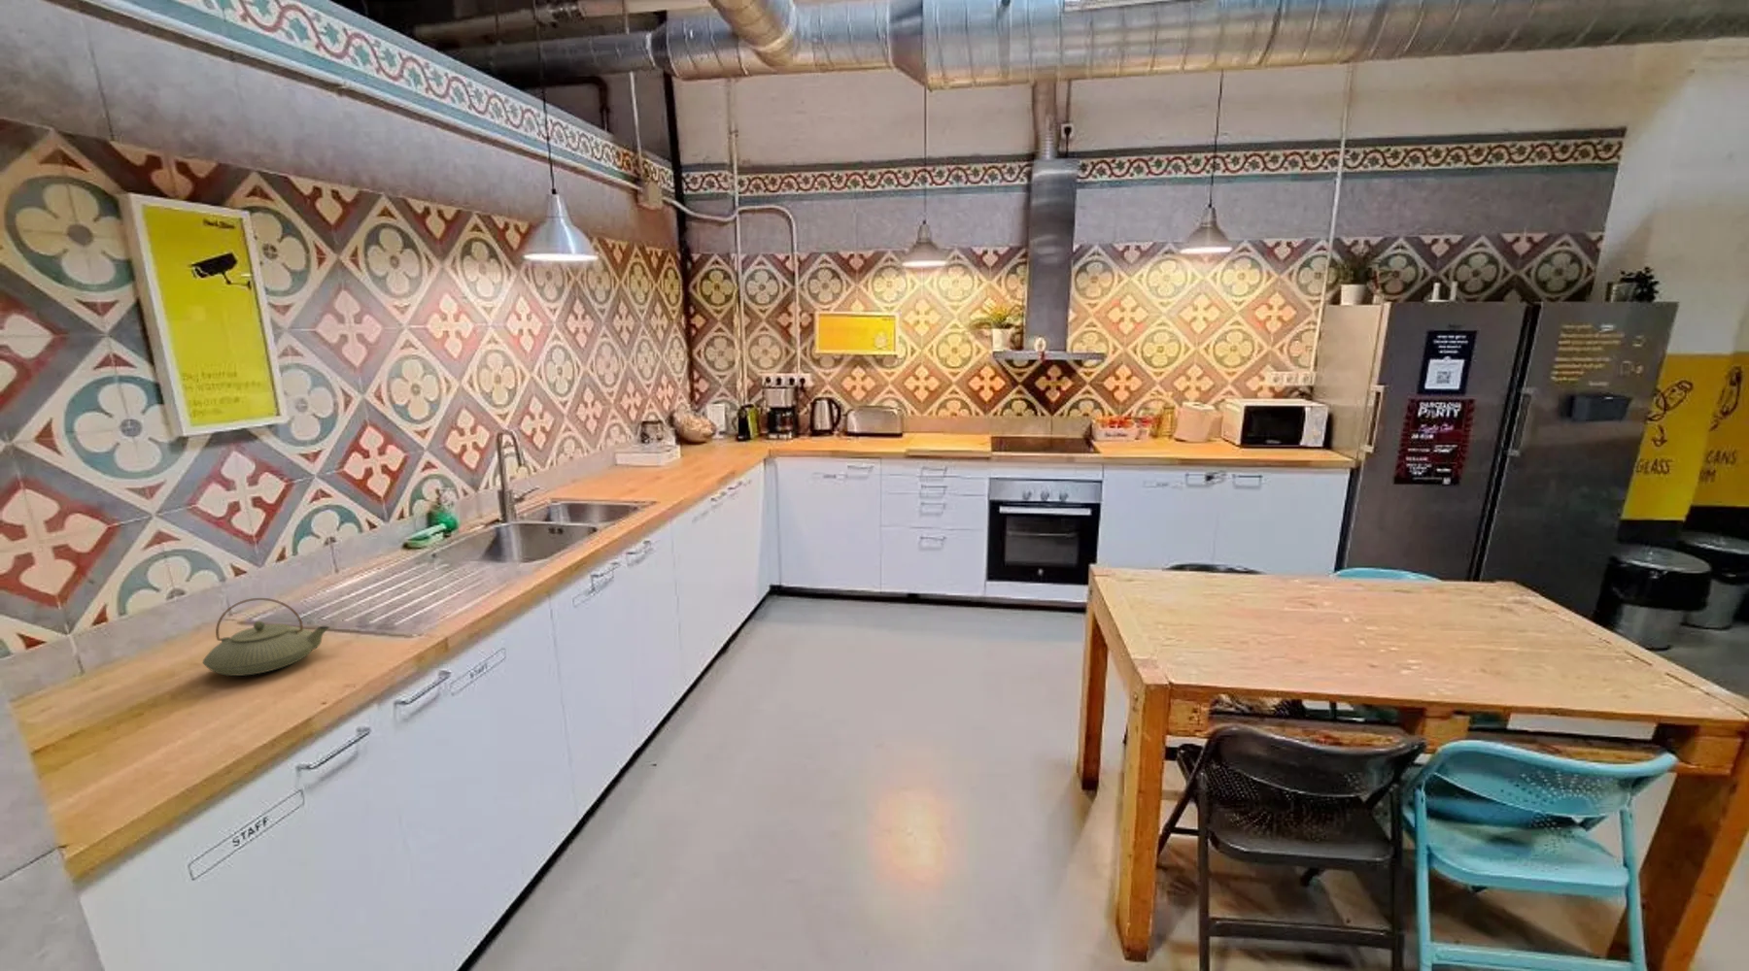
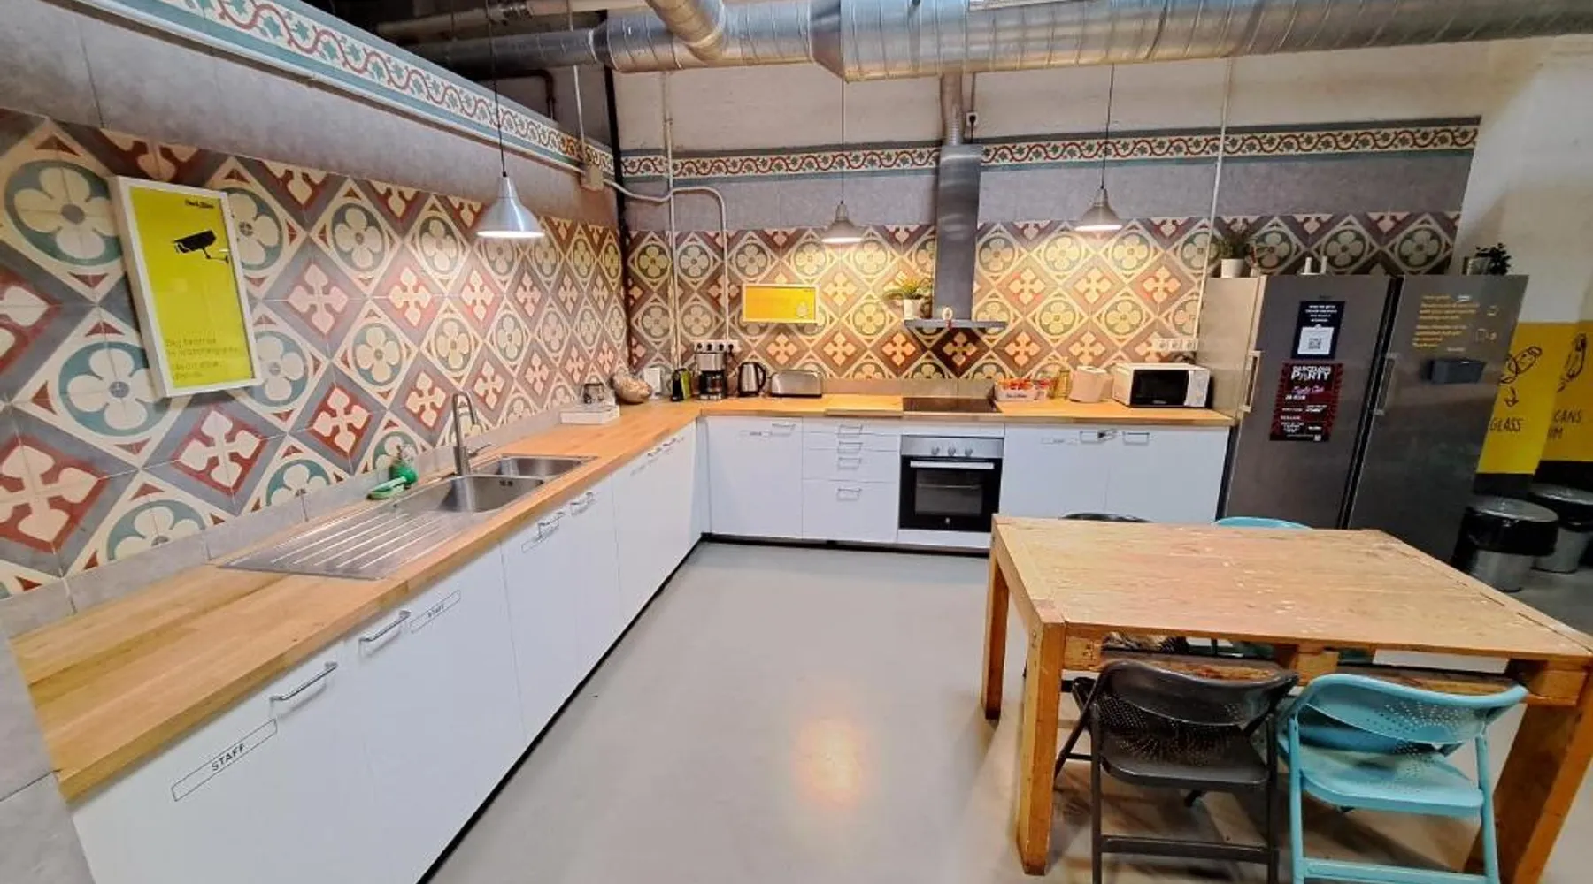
- teapot (267, 630)
